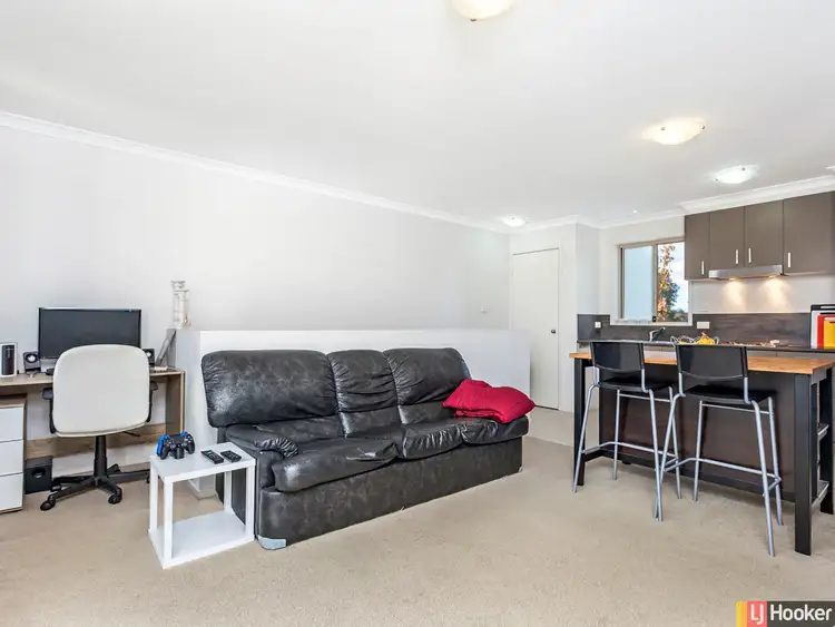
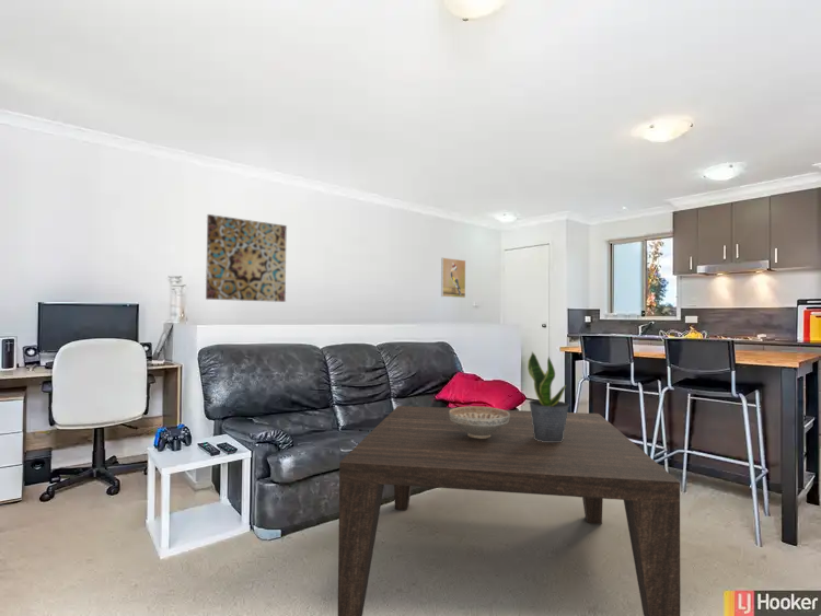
+ wall art (247, 260)
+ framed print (453, 278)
+ decorative bowl (478, 423)
+ potted plant (548, 394)
+ coffee table (496, 490)
